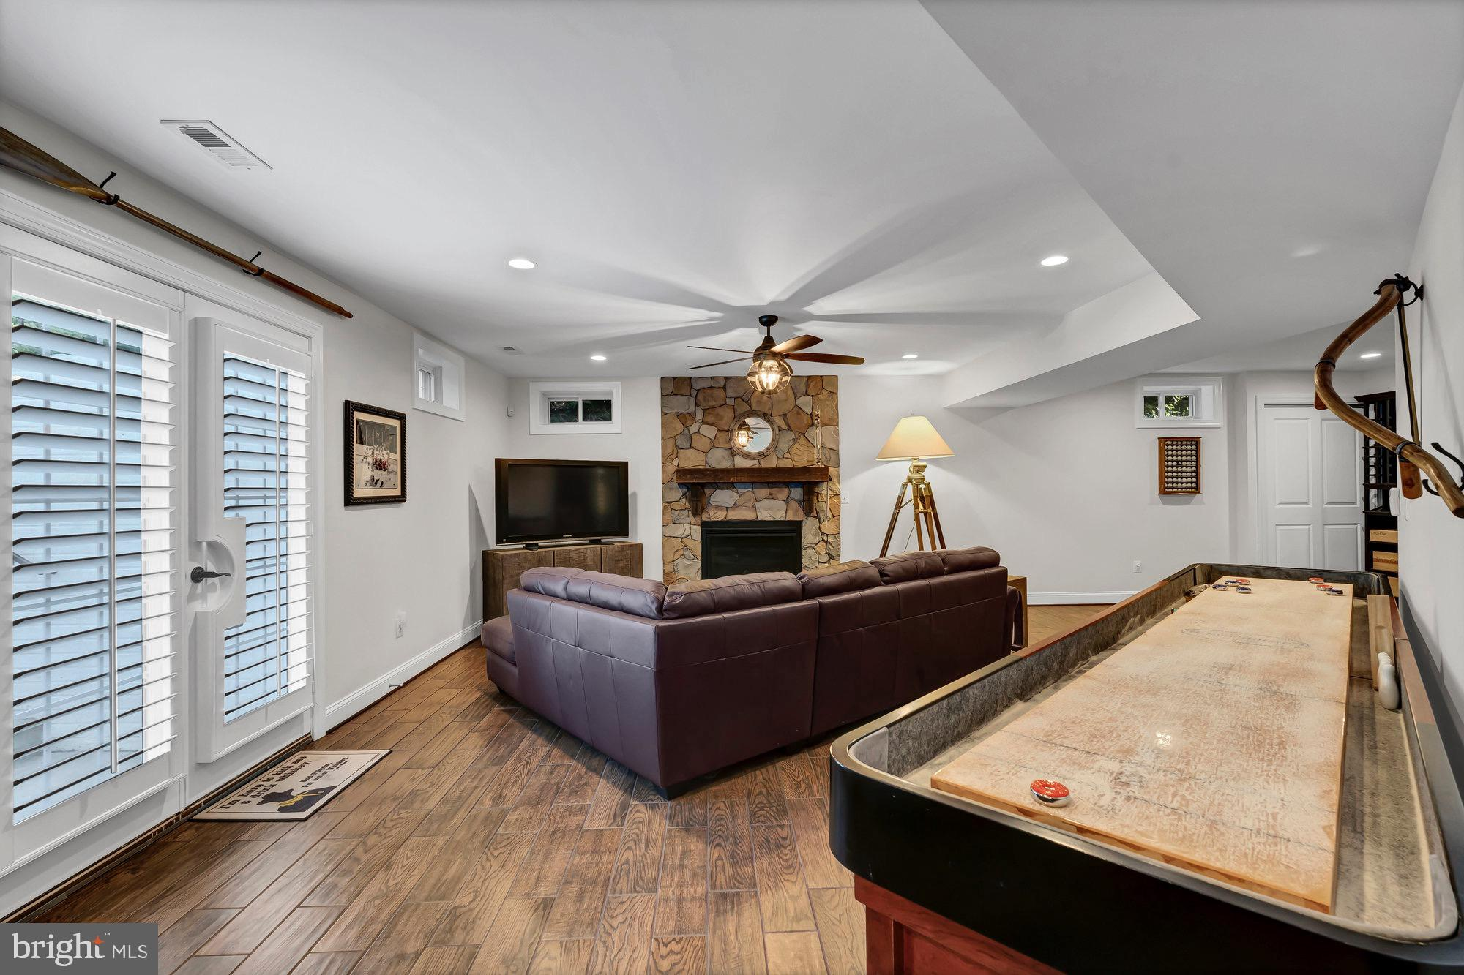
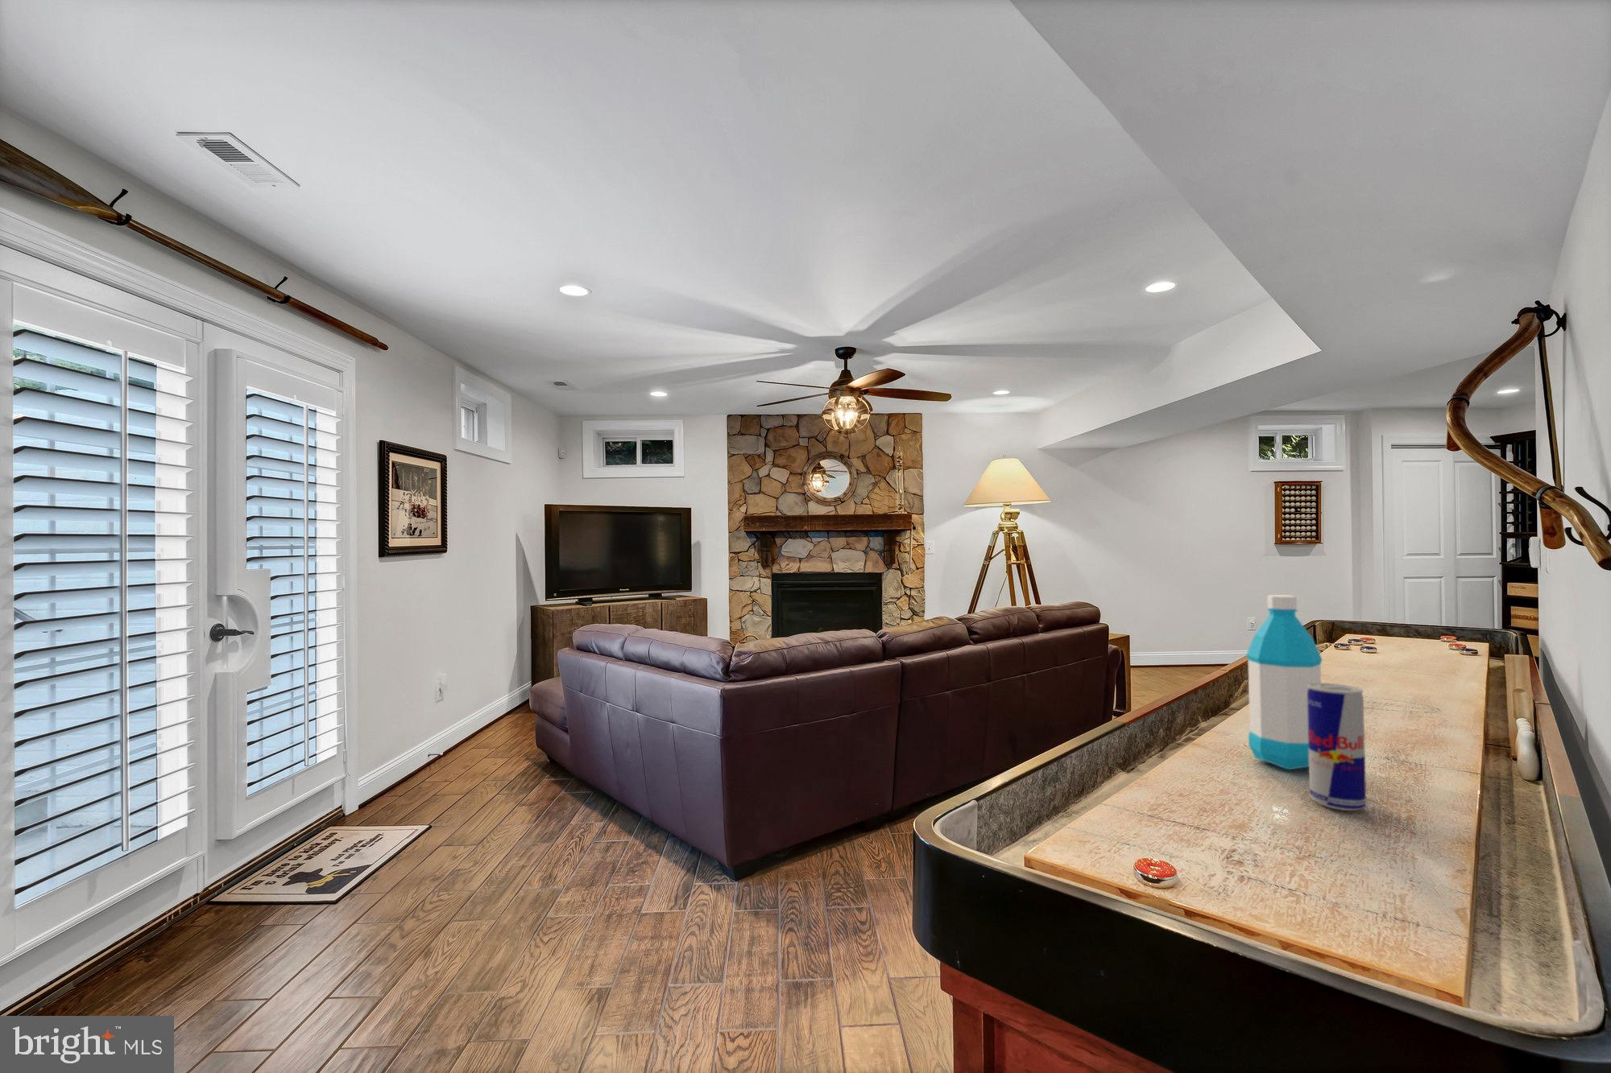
+ water bottle (1283, 679)
+ beverage can (1336, 745)
